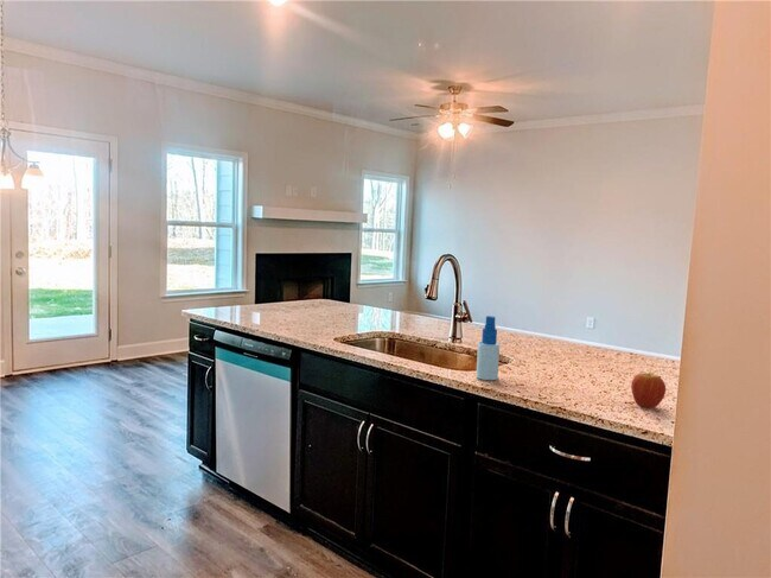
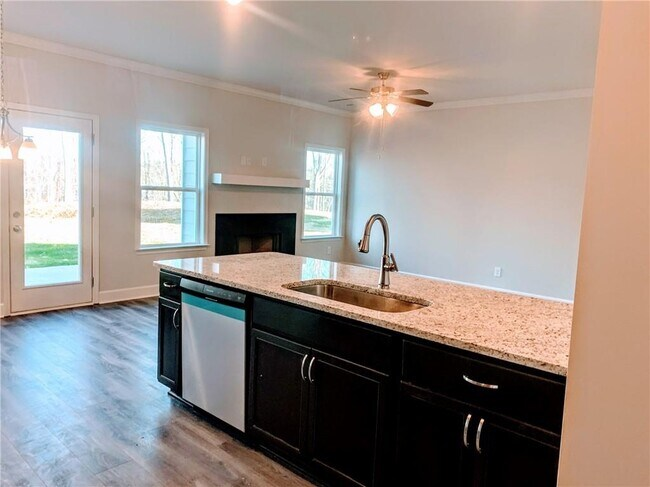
- spray bottle (489, 347)
- fruit (646, 388)
